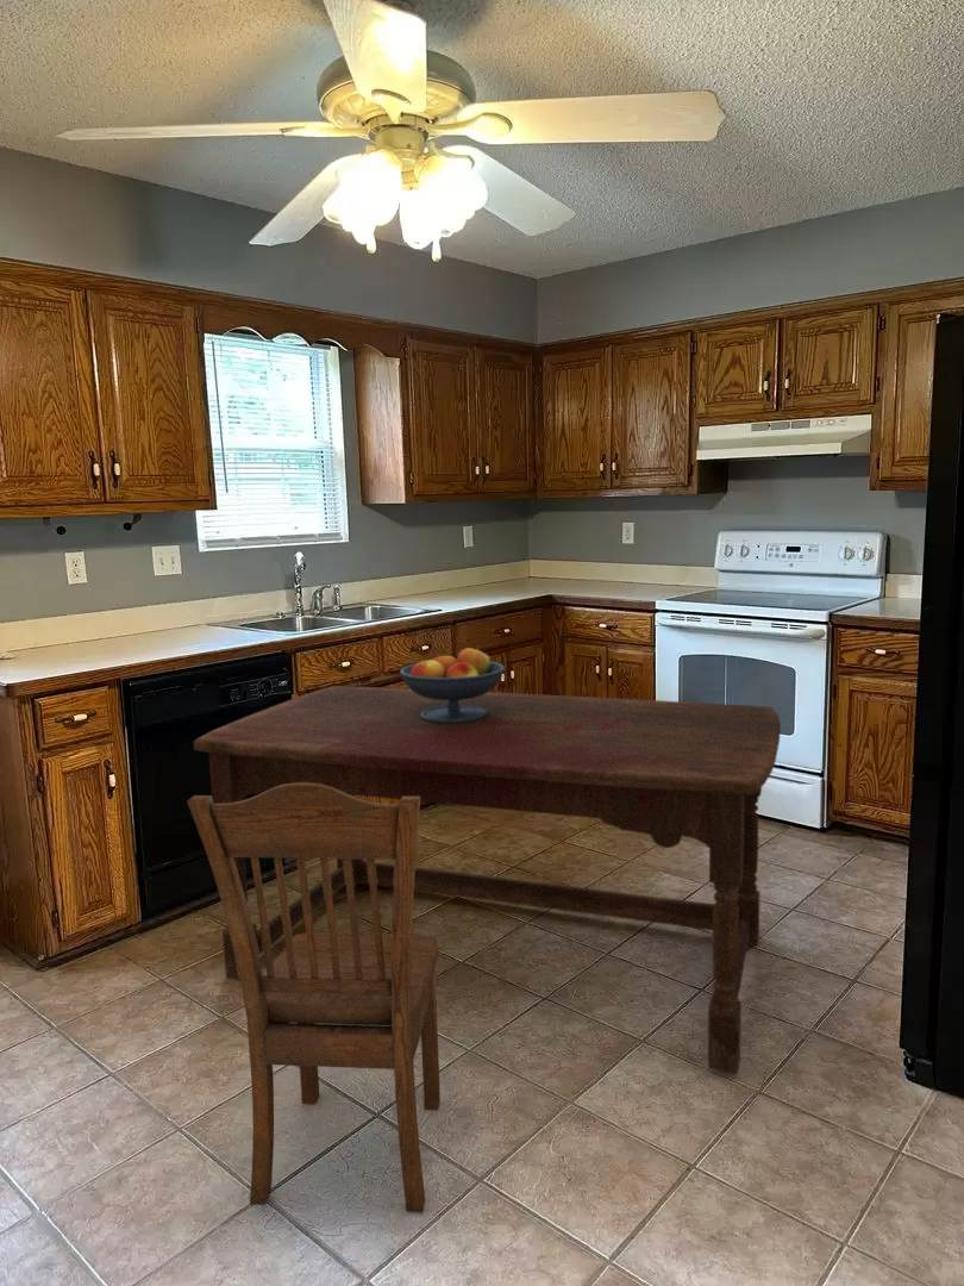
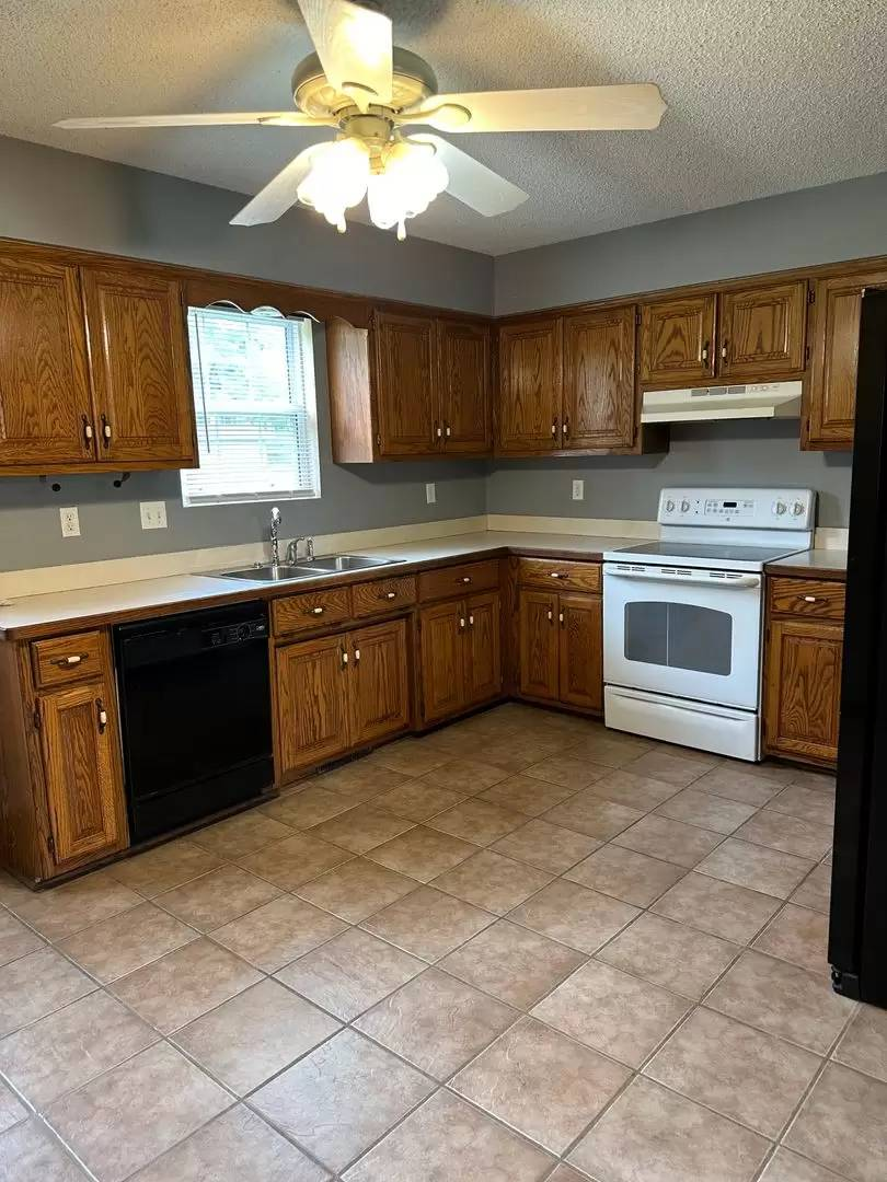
- fruit bowl (452, 682)
- dining table (501, 809)
- dining chair (343, 960)
